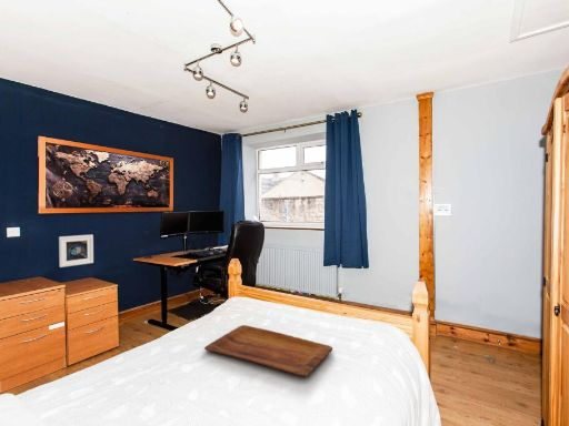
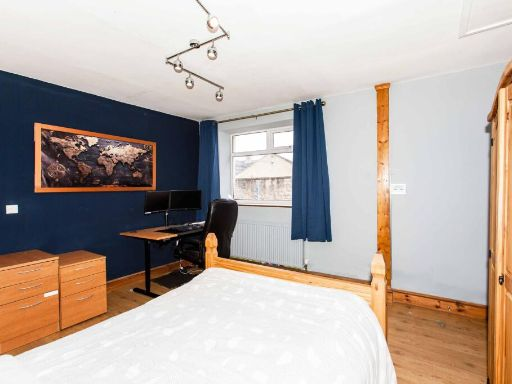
- tray (268, 347)
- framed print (77, 250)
